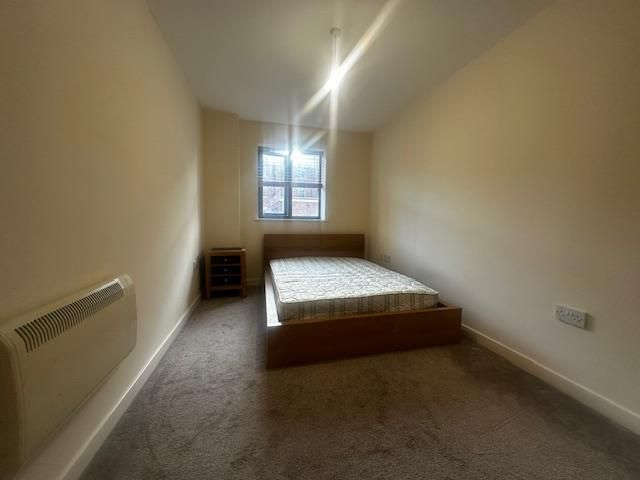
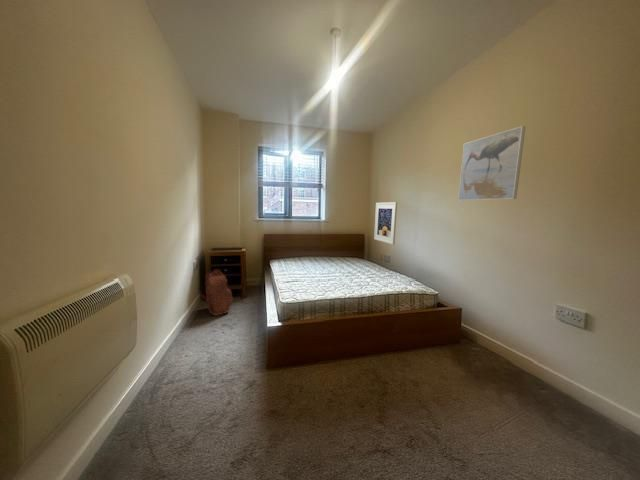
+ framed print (487, 168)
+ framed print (384, 222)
+ backpack (215, 291)
